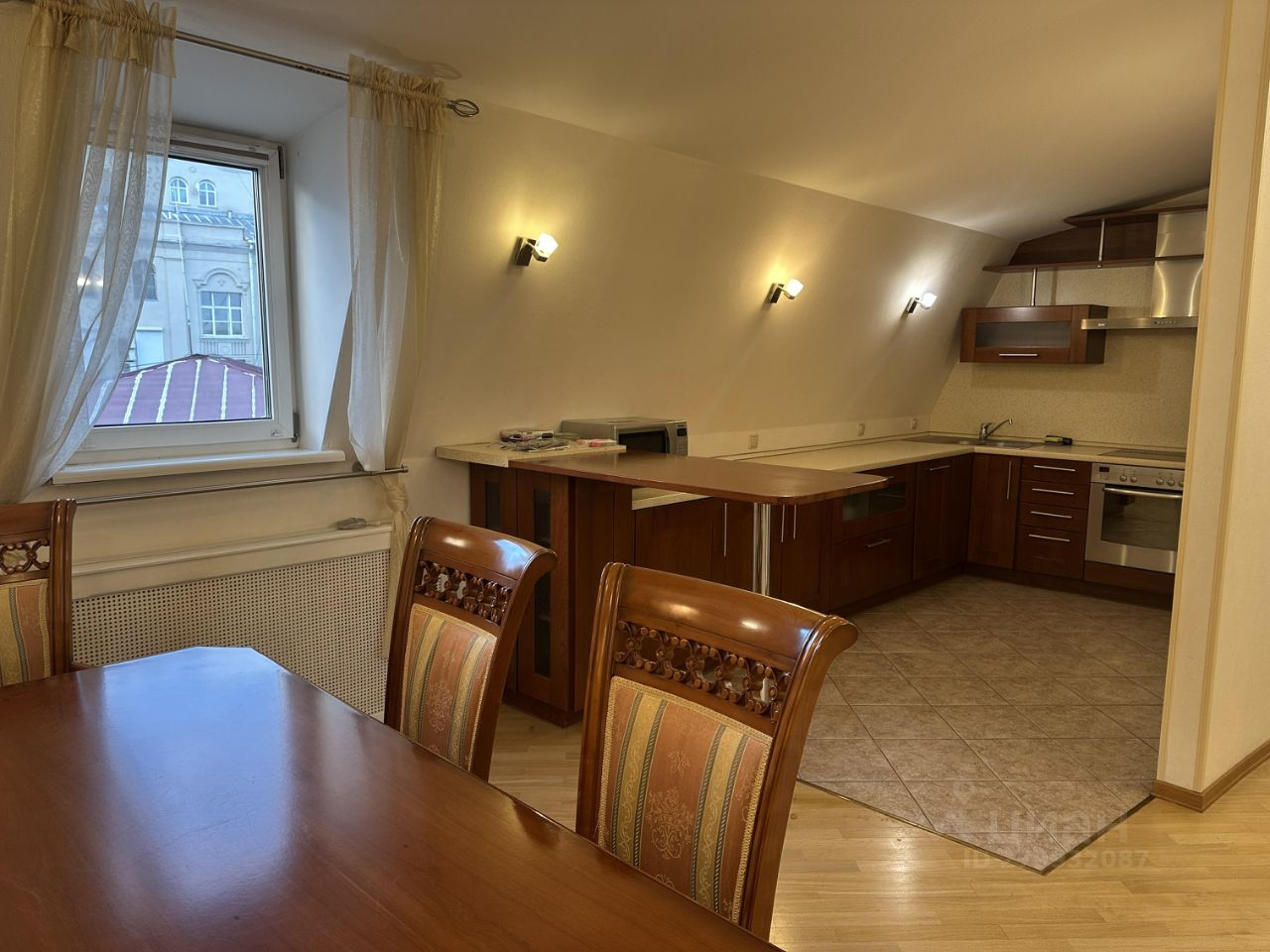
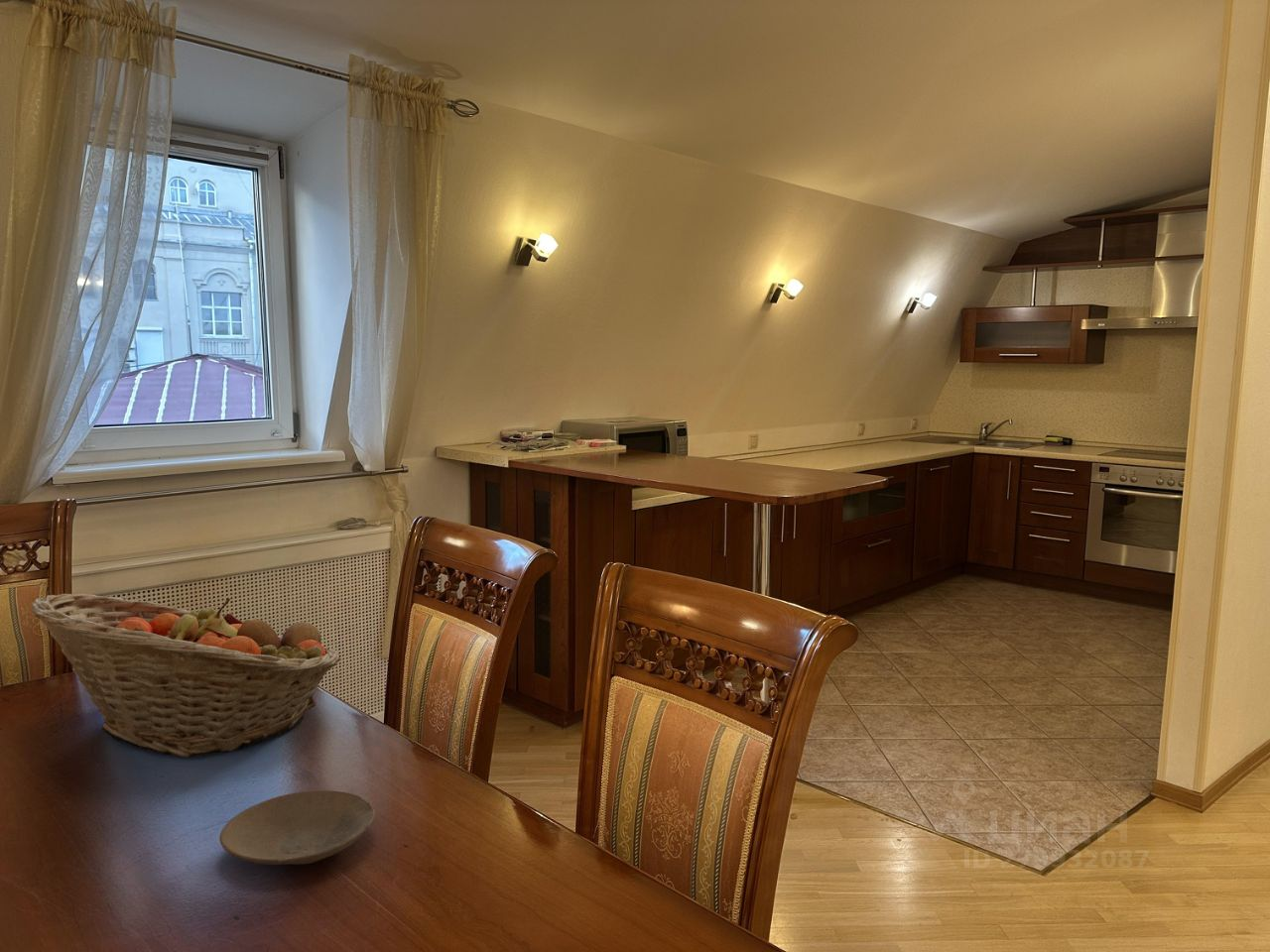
+ plate (300, 832)
+ fruit basket (190, 654)
